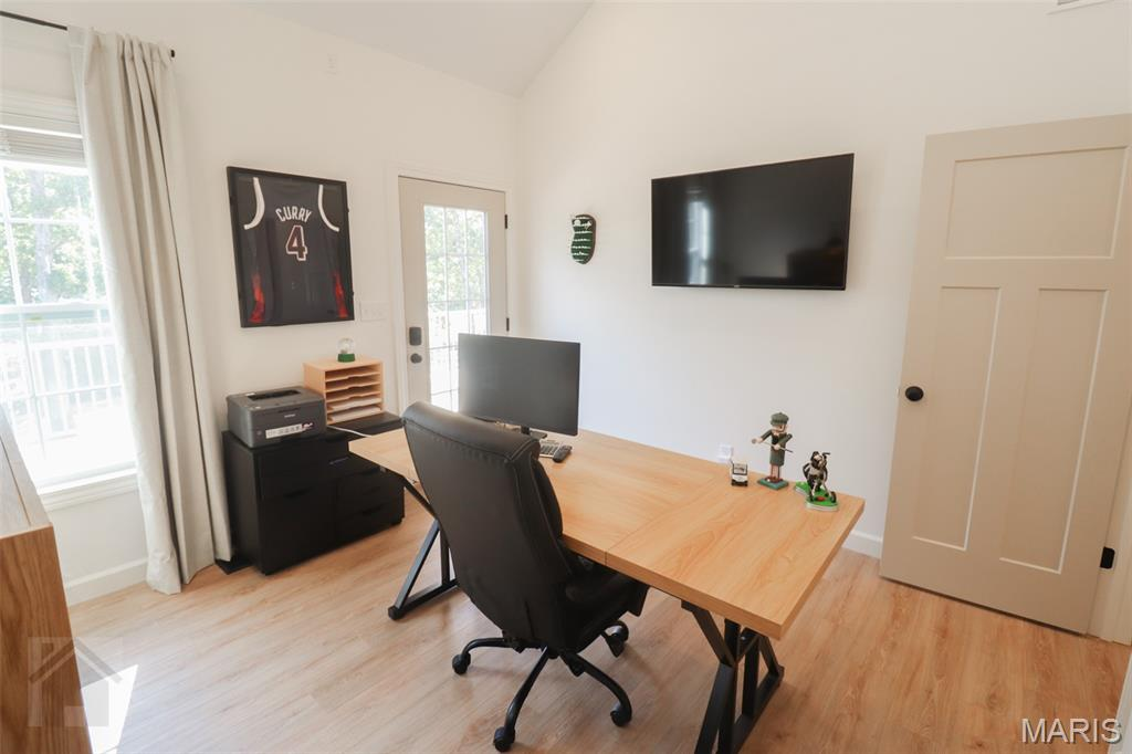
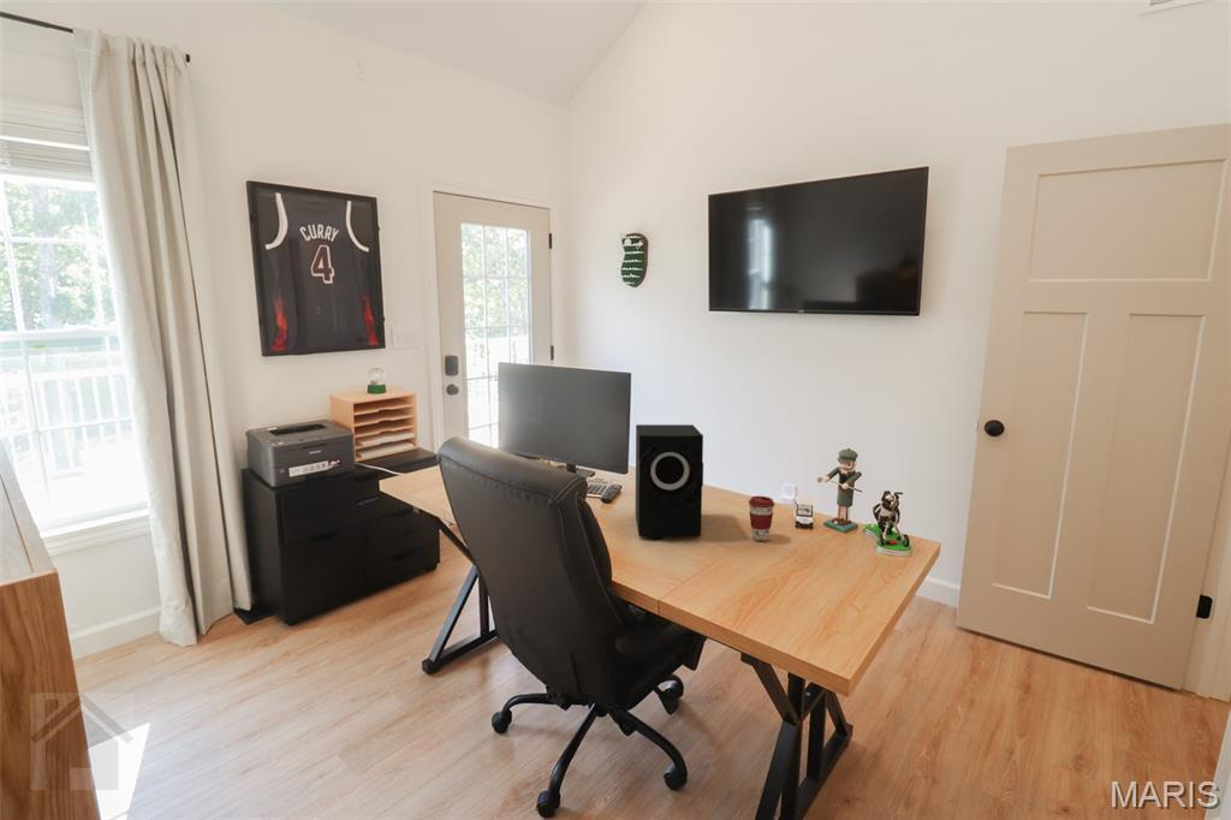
+ speaker (667, 479)
+ coffee cup (761, 518)
